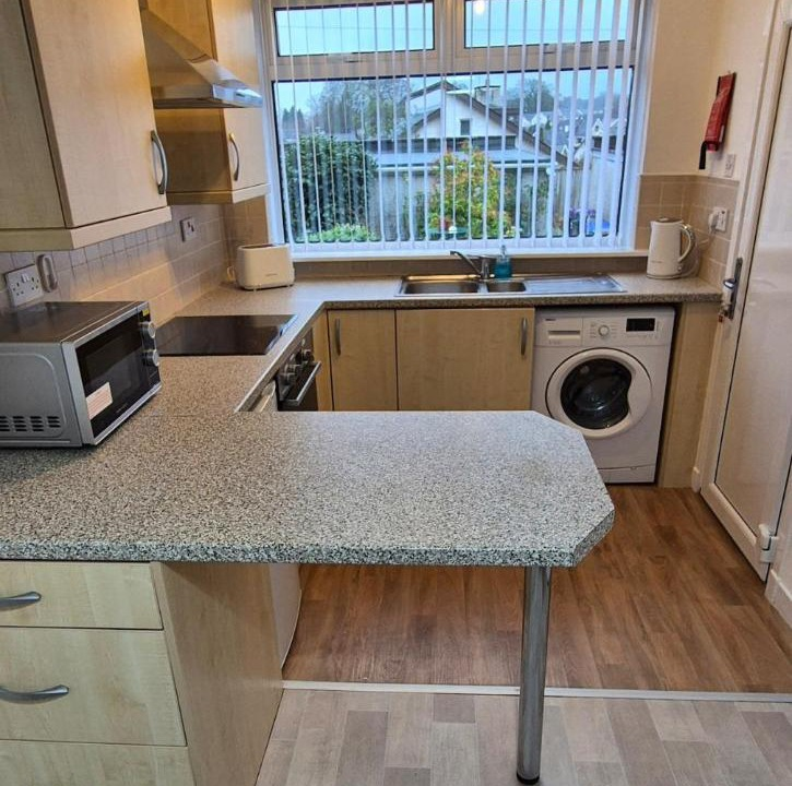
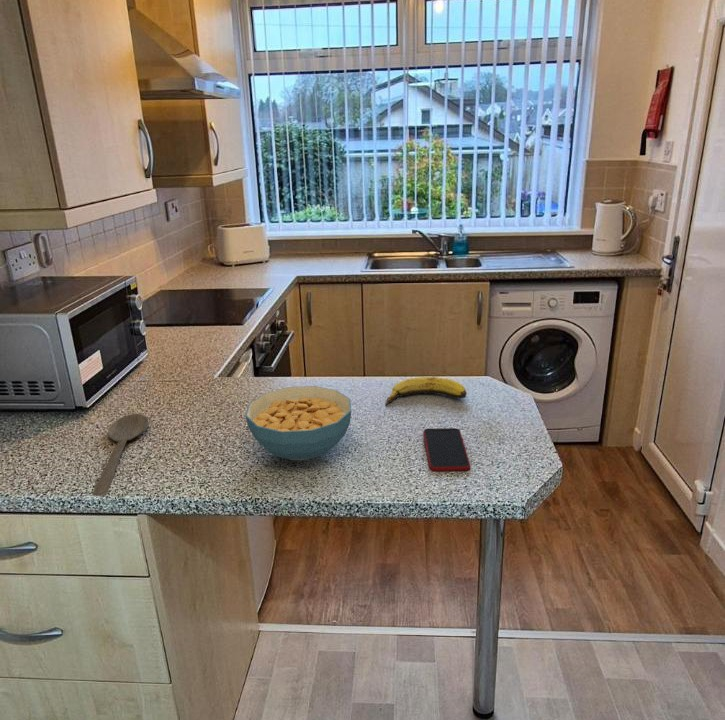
+ wooden spoon (118, 450)
+ banana (422, 389)
+ smartphone (445, 448)
+ cereal bowl (300, 430)
